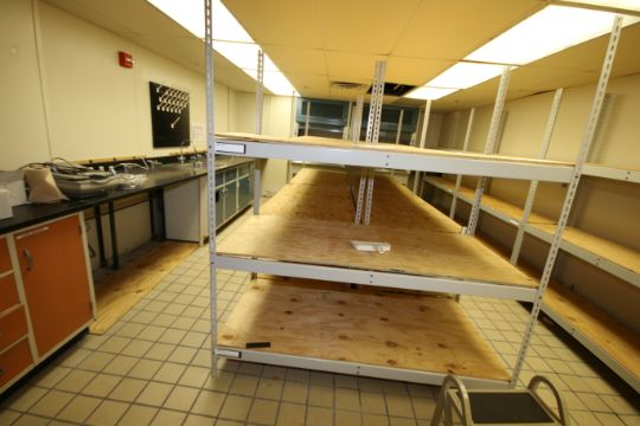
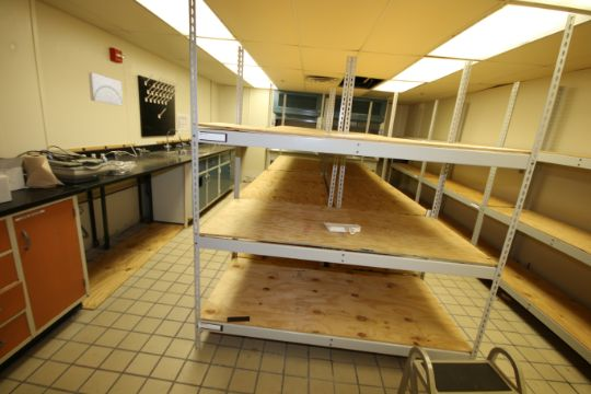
+ wall art (106, 90)
